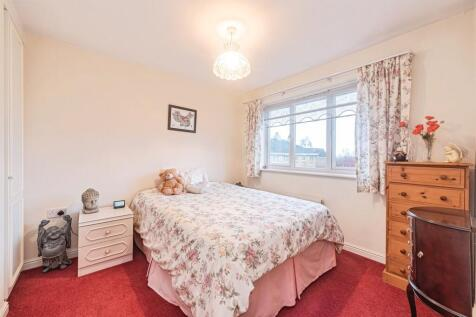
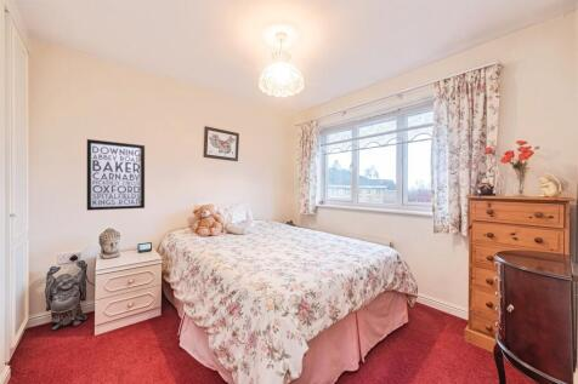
+ wall art (117, 176)
